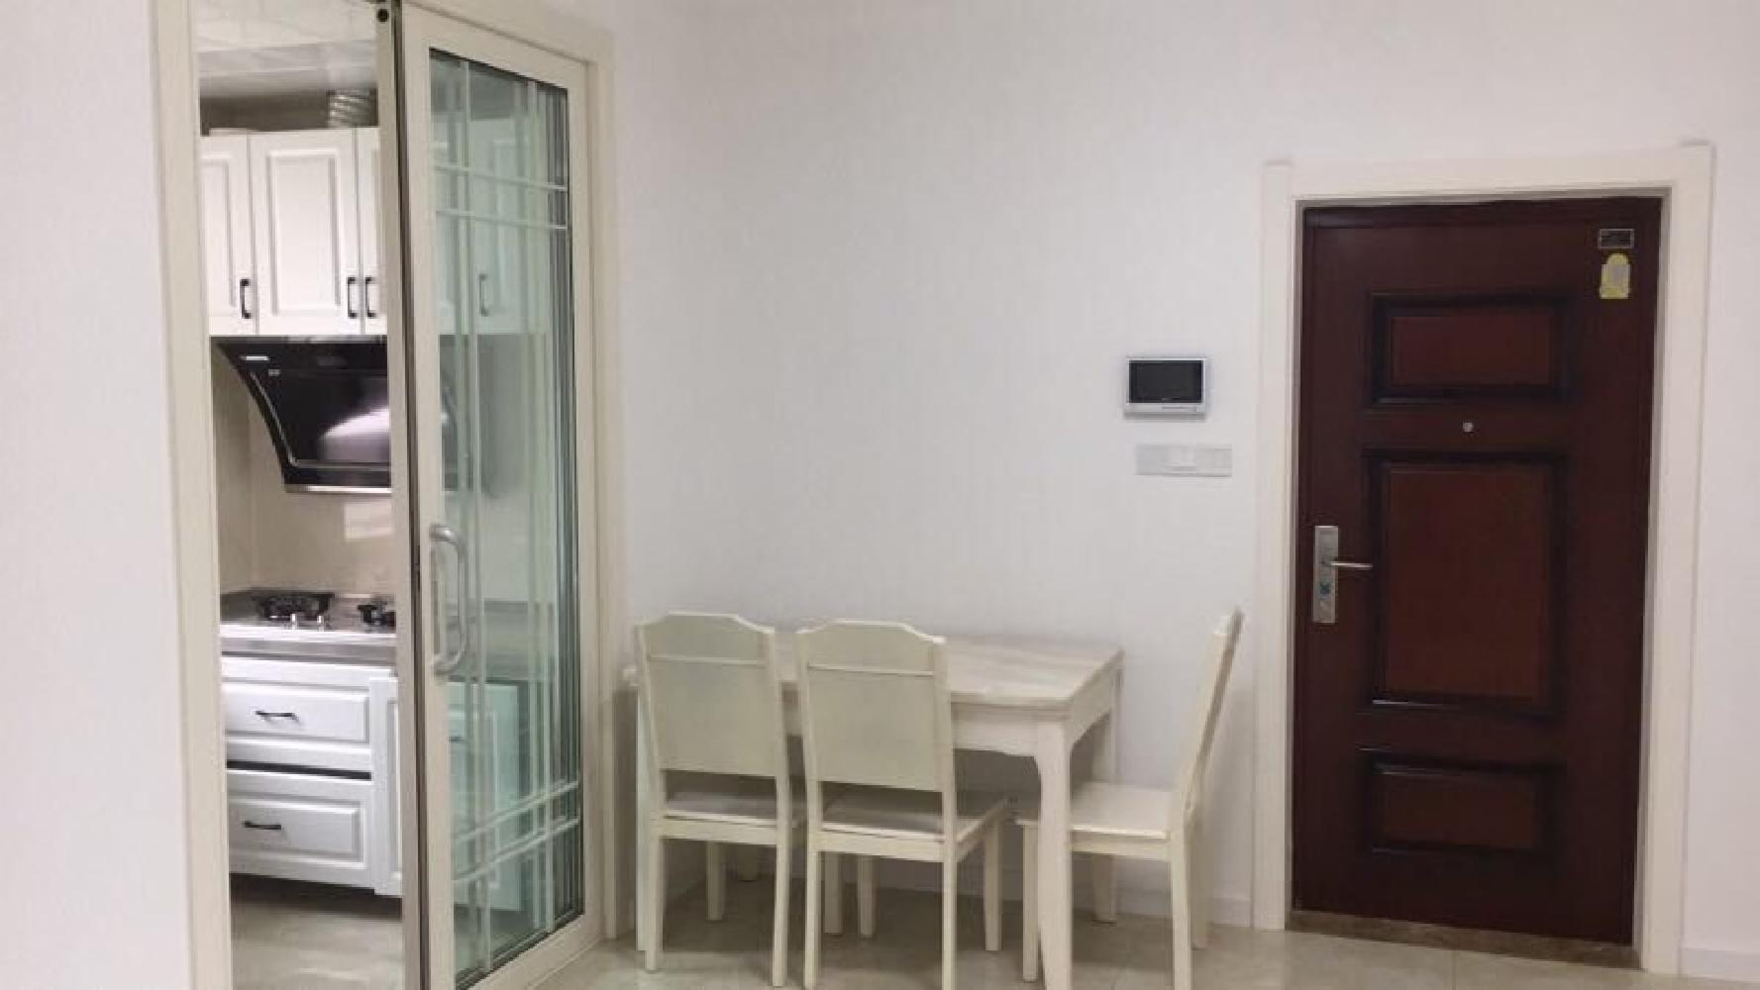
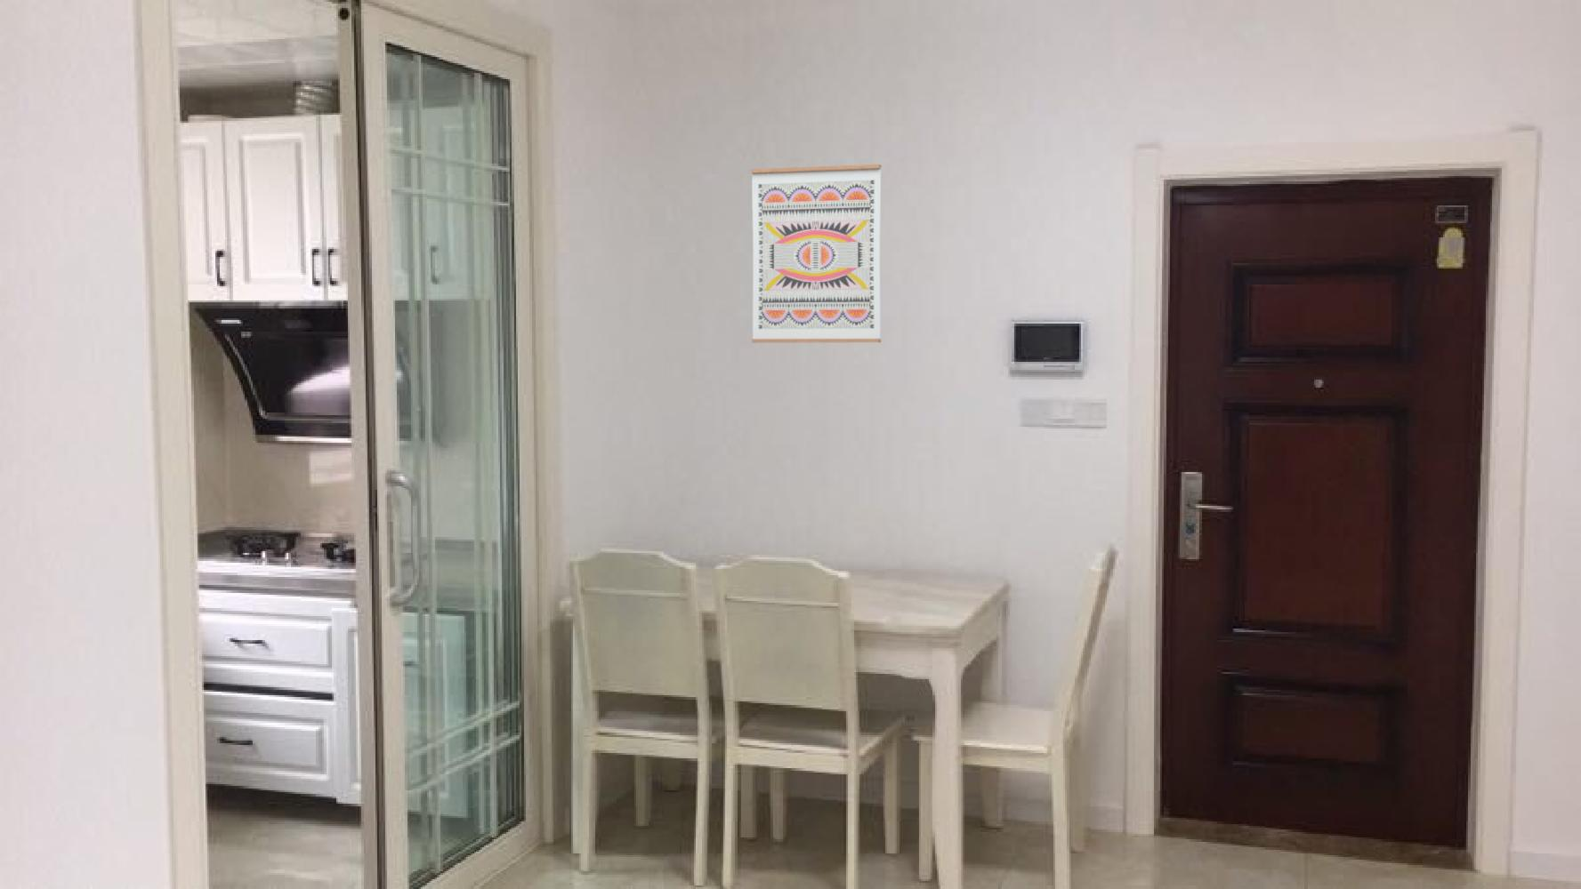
+ wall art (815, 255)
